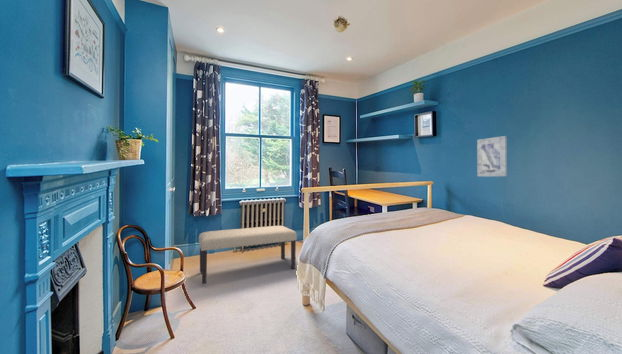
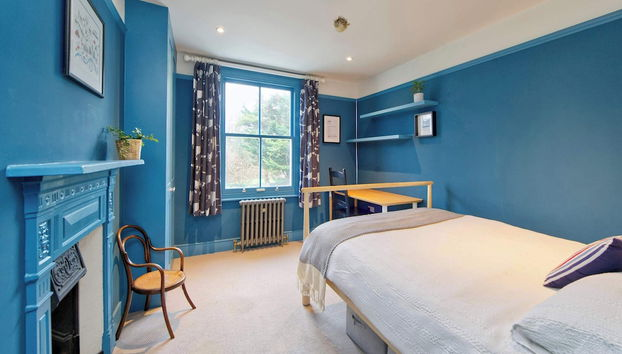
- bench (248, 245)
- wall art (491, 157)
